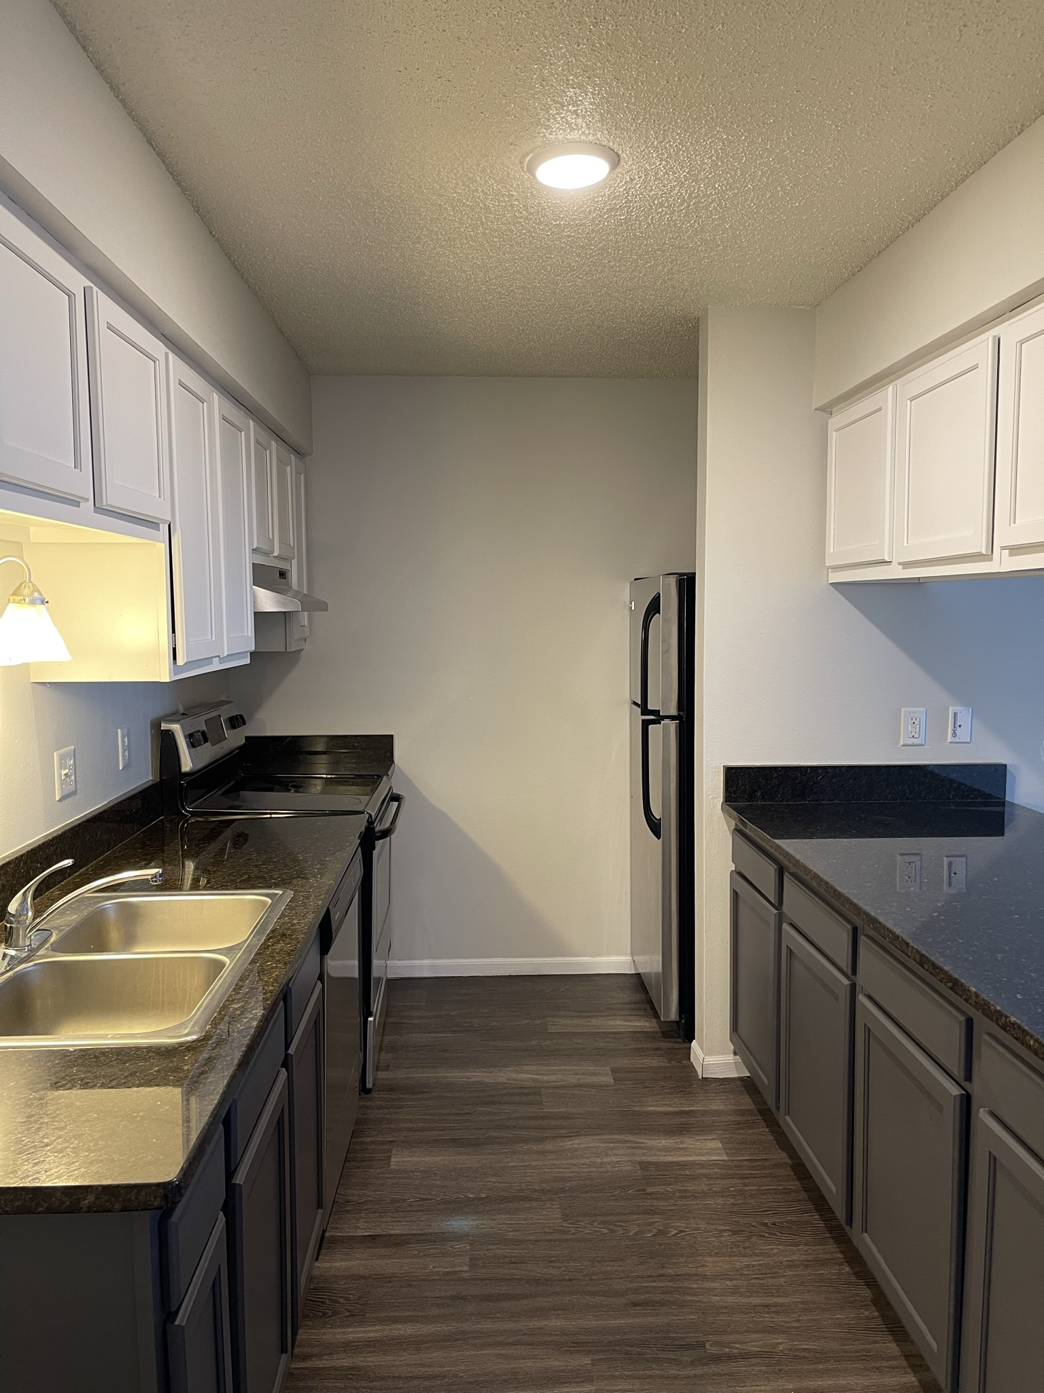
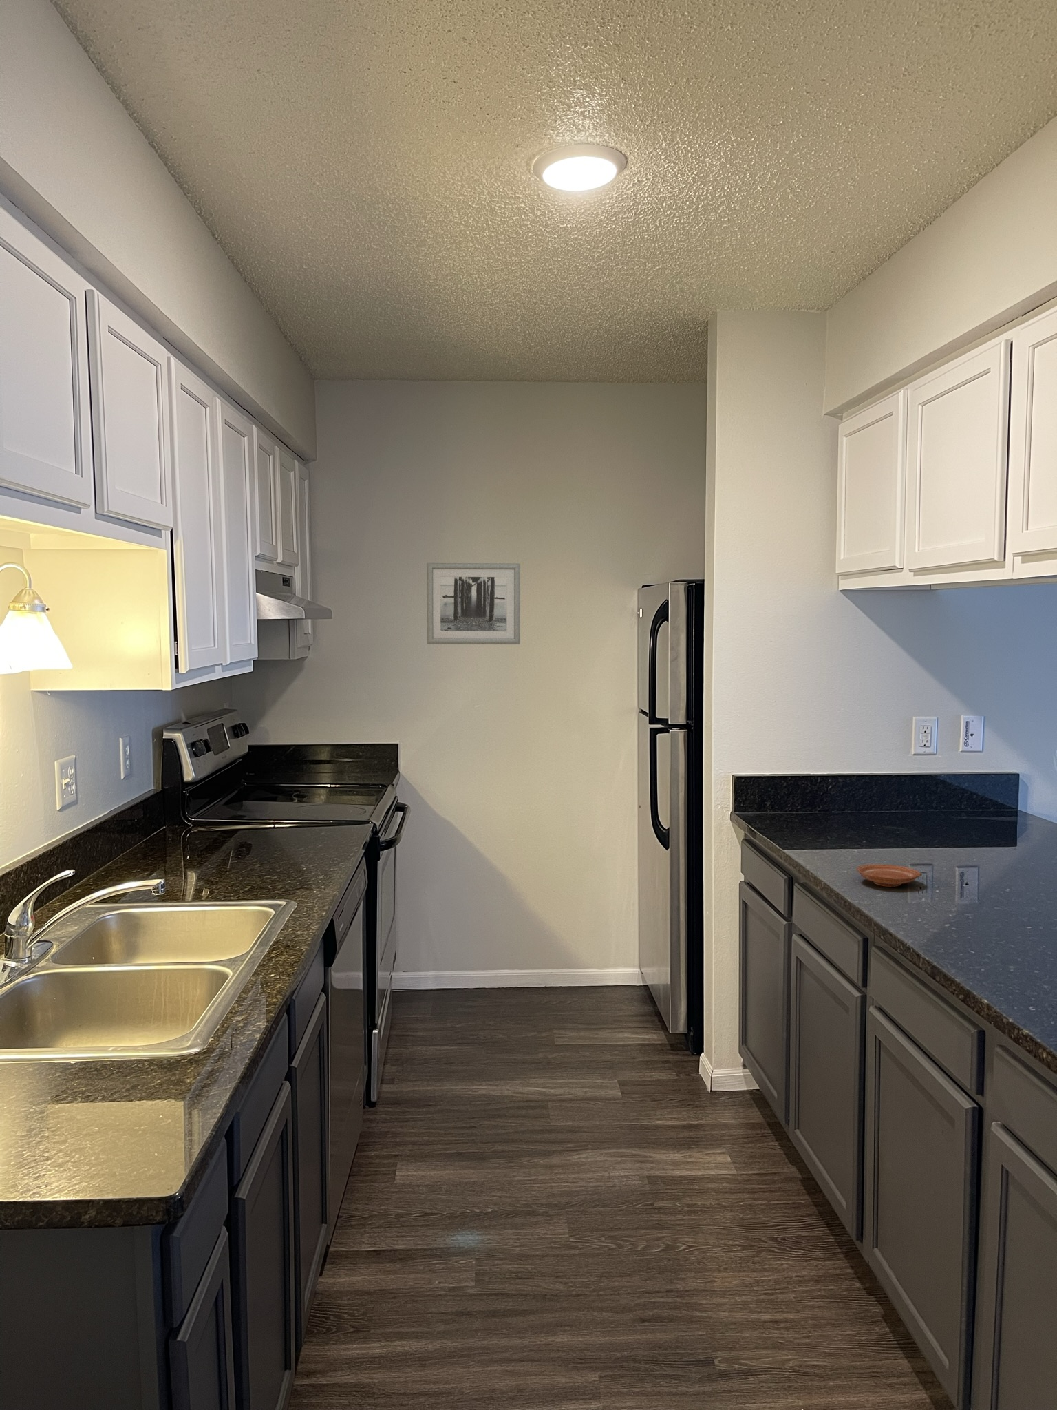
+ plate (888, 877)
+ wall art (473, 604)
